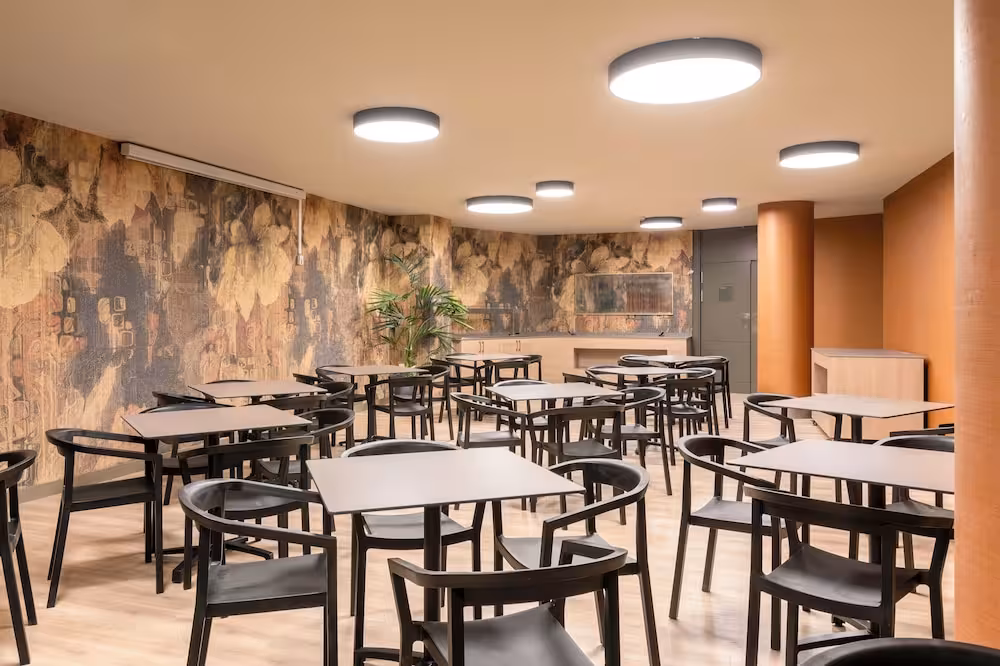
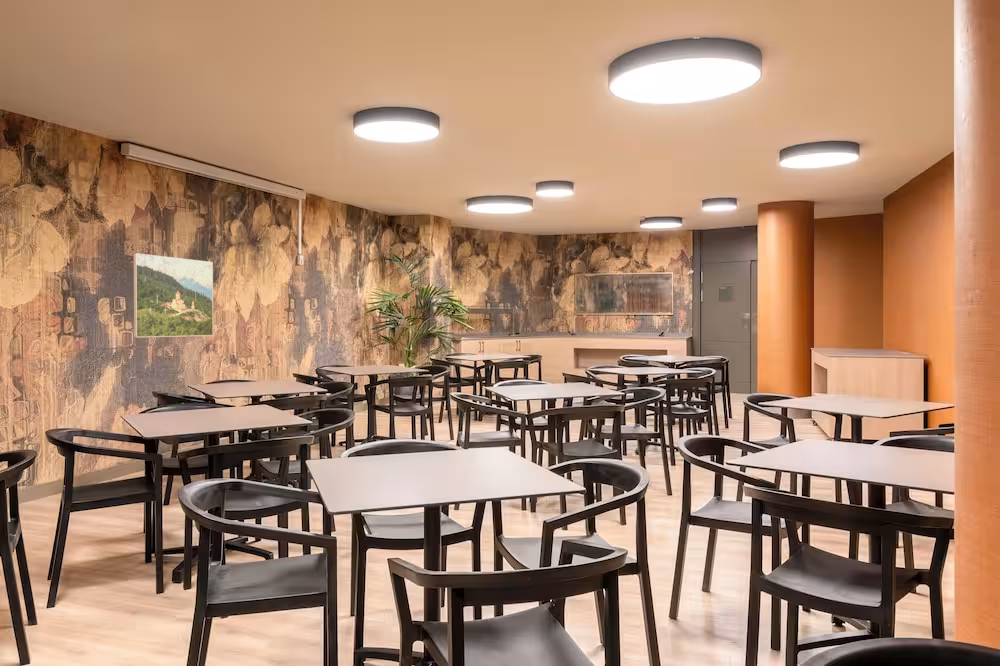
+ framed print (175, 297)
